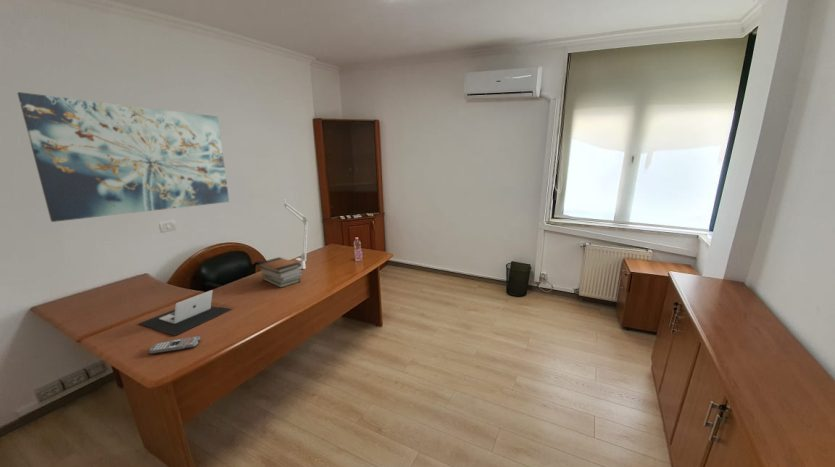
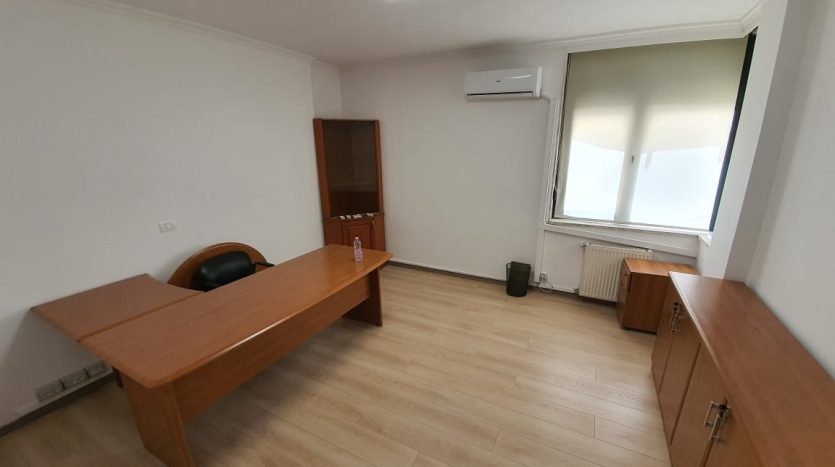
- remote control (175, 345)
- book stack (280, 271)
- microphone boom arm (304, 234)
- laptop (187, 304)
- wall art (148, 160)
